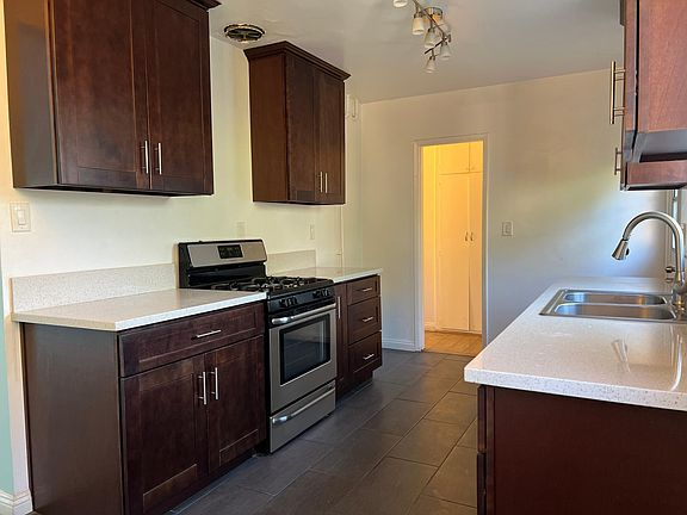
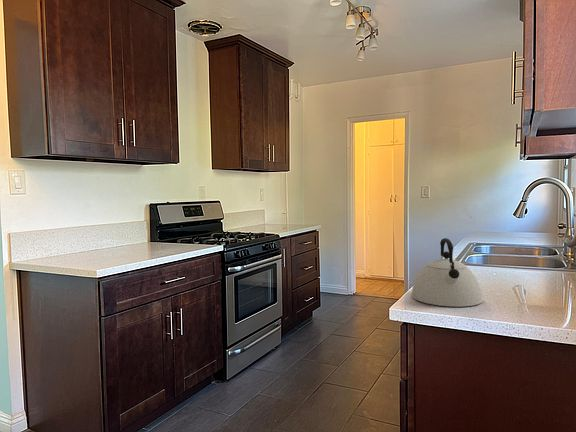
+ kettle (446, 268)
